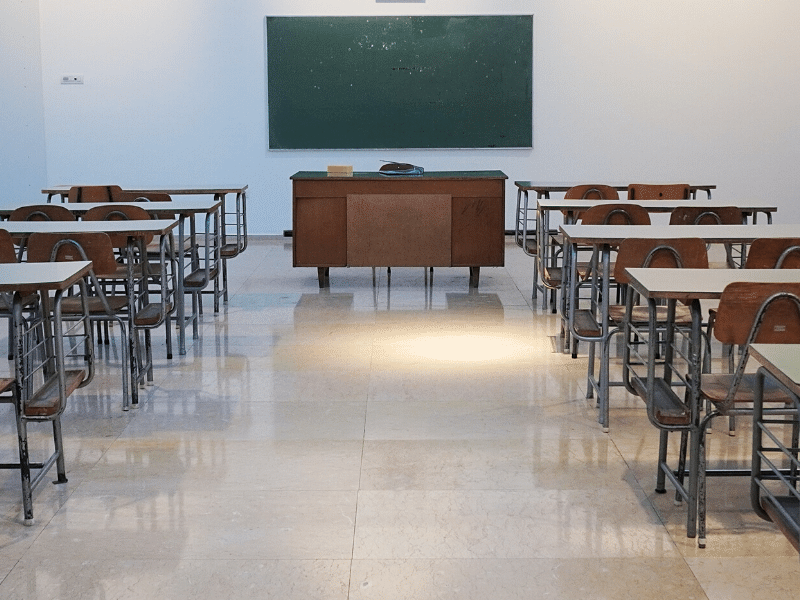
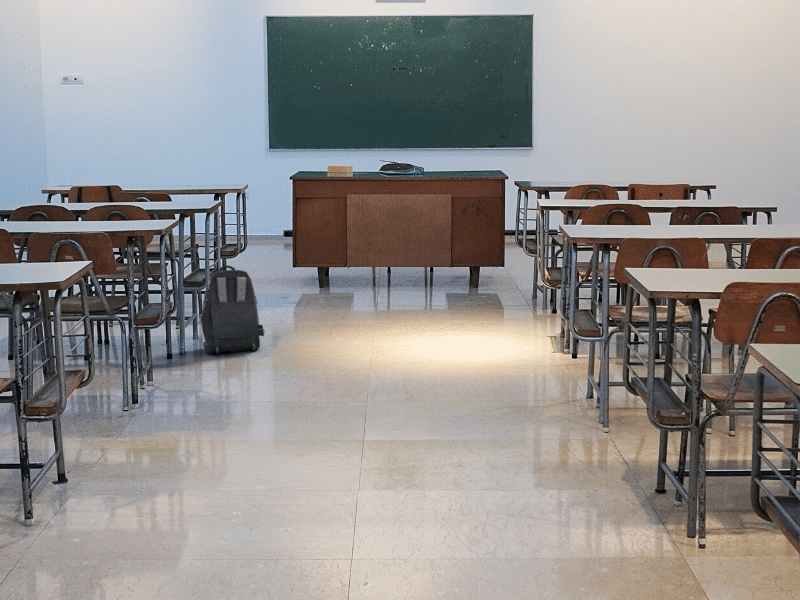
+ backpack (229, 308)
